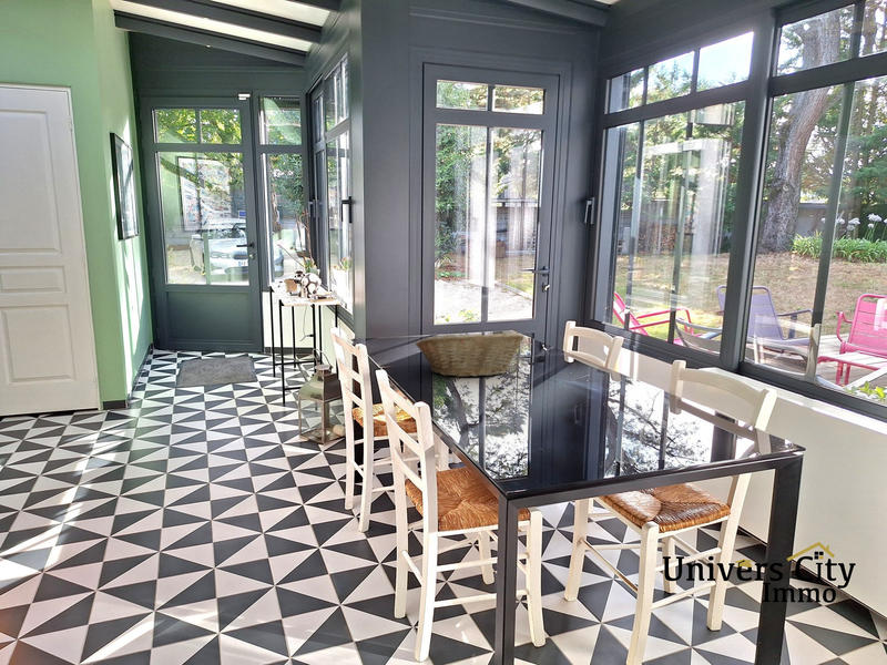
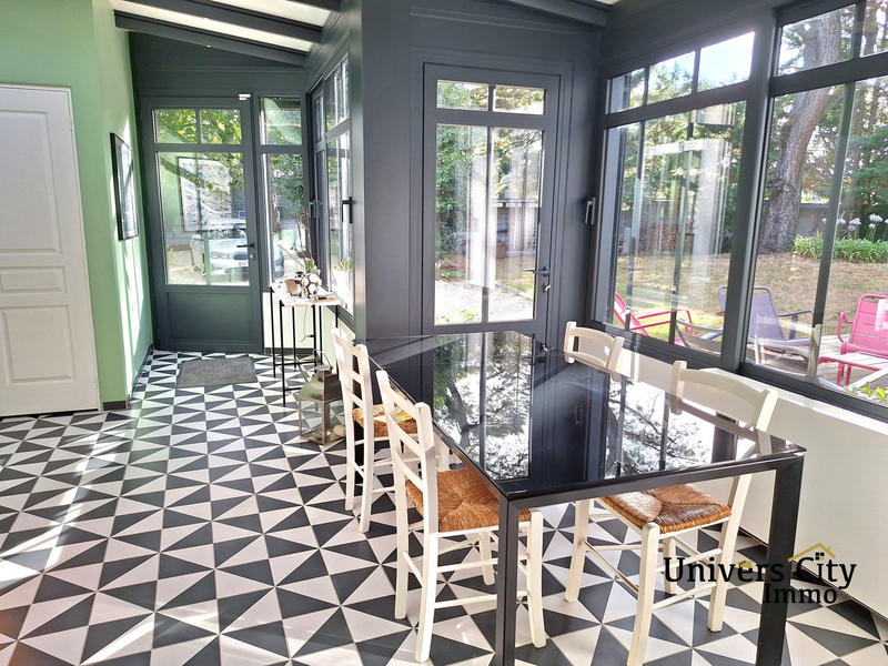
- fruit basket (469, 349)
